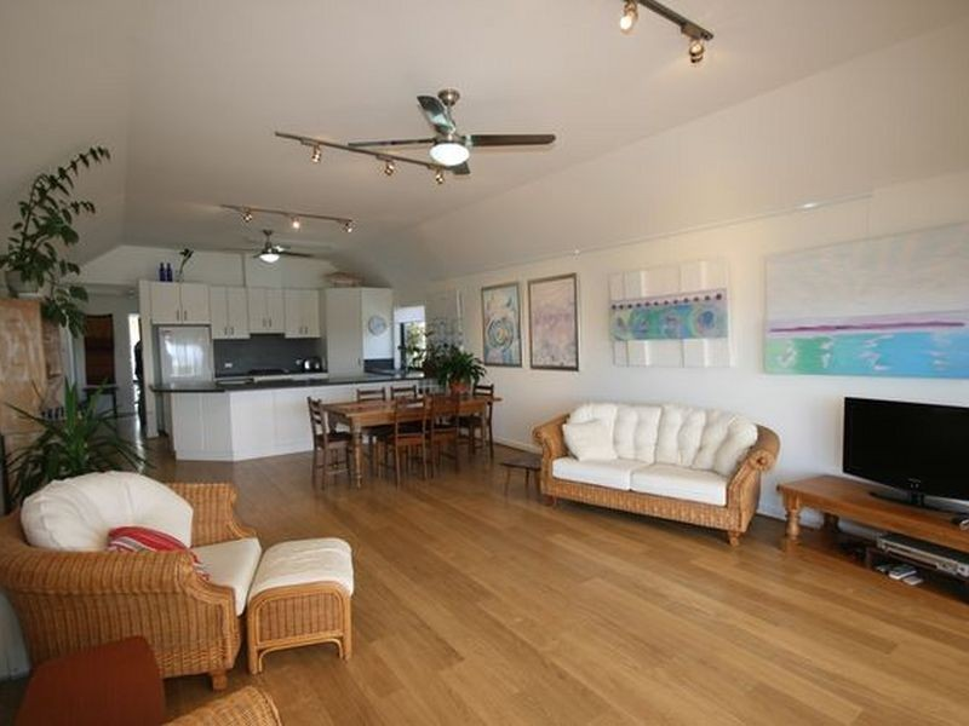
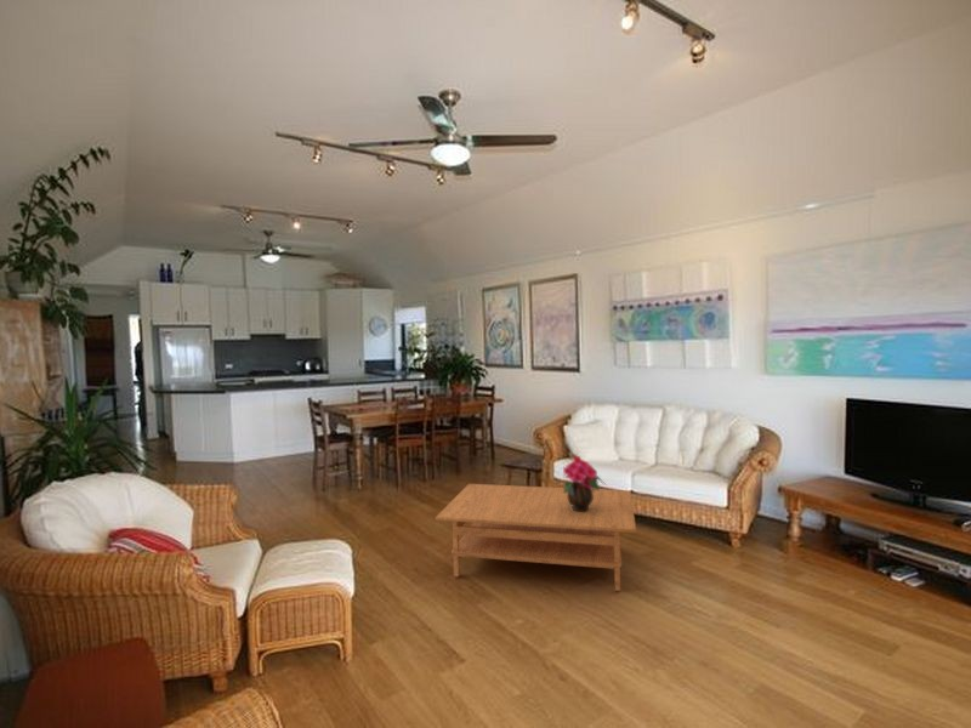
+ potted flower (584, 480)
+ coffee table (540, 531)
